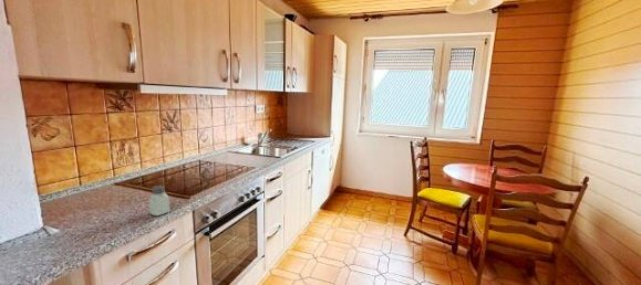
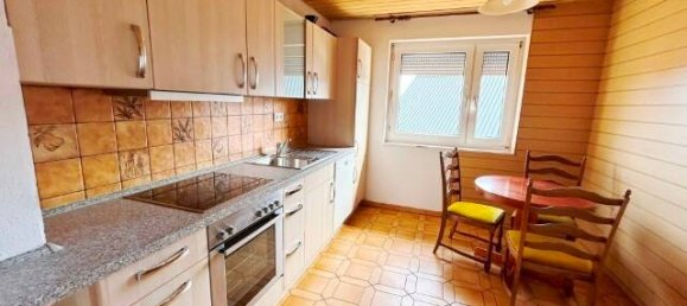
- saltshaker (158, 199)
